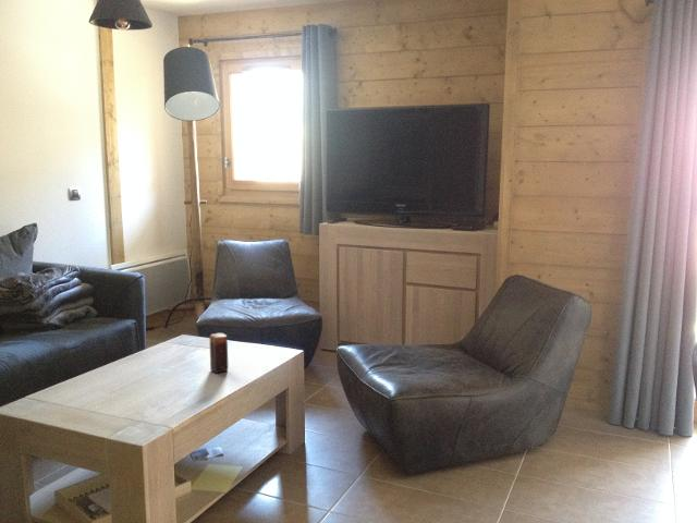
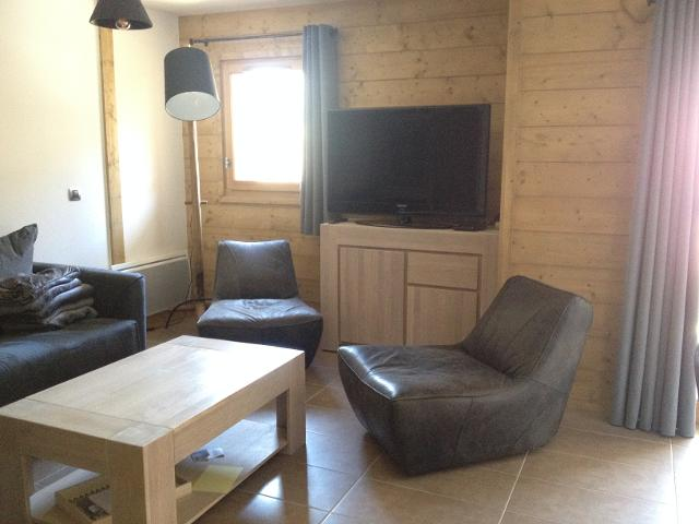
- candle (219, 352)
